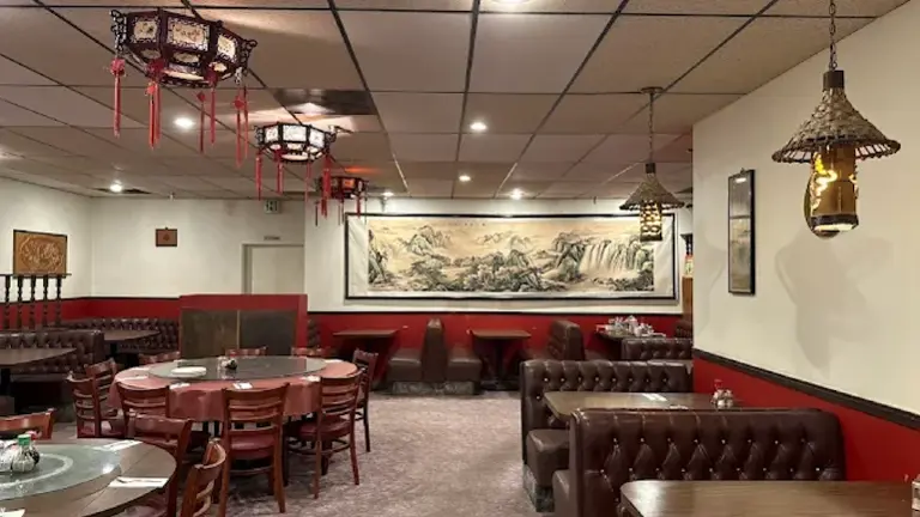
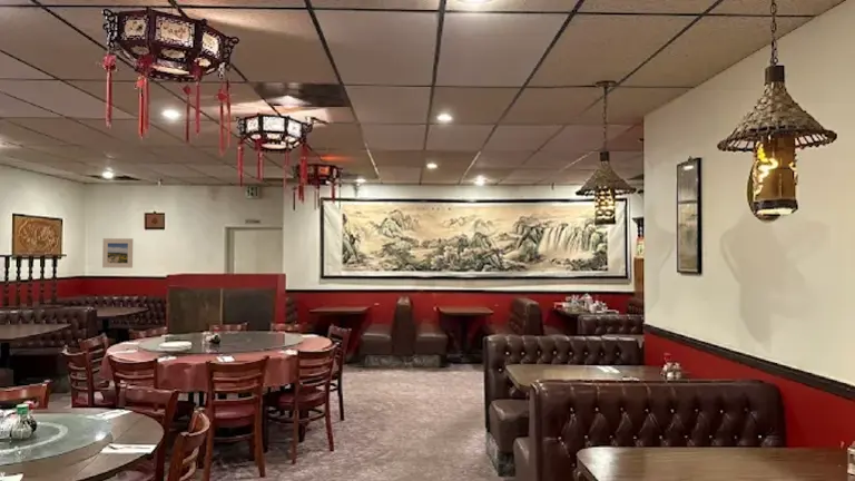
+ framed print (117, 253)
